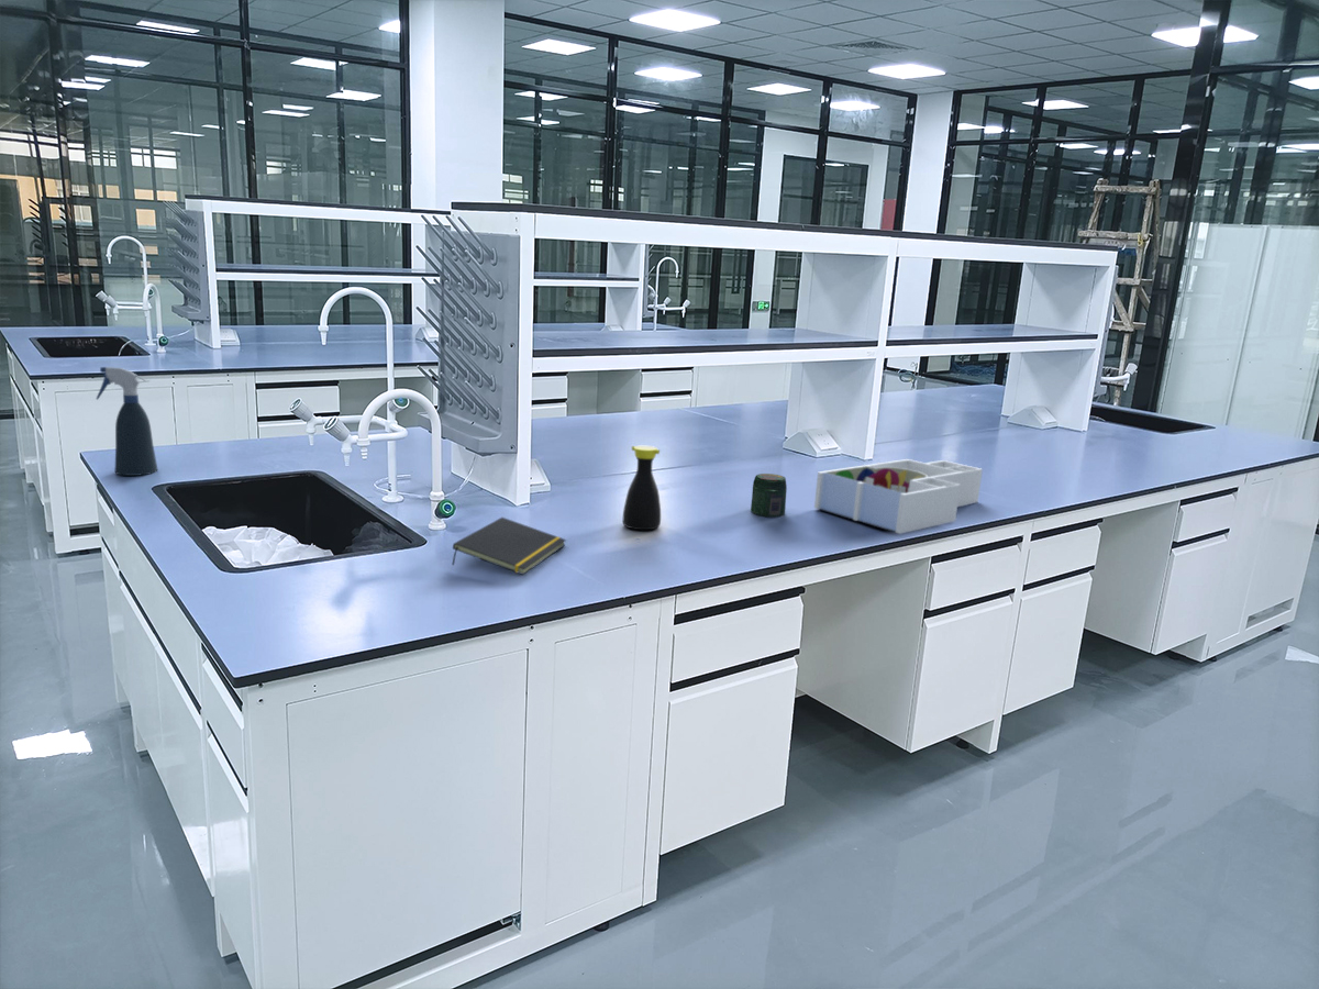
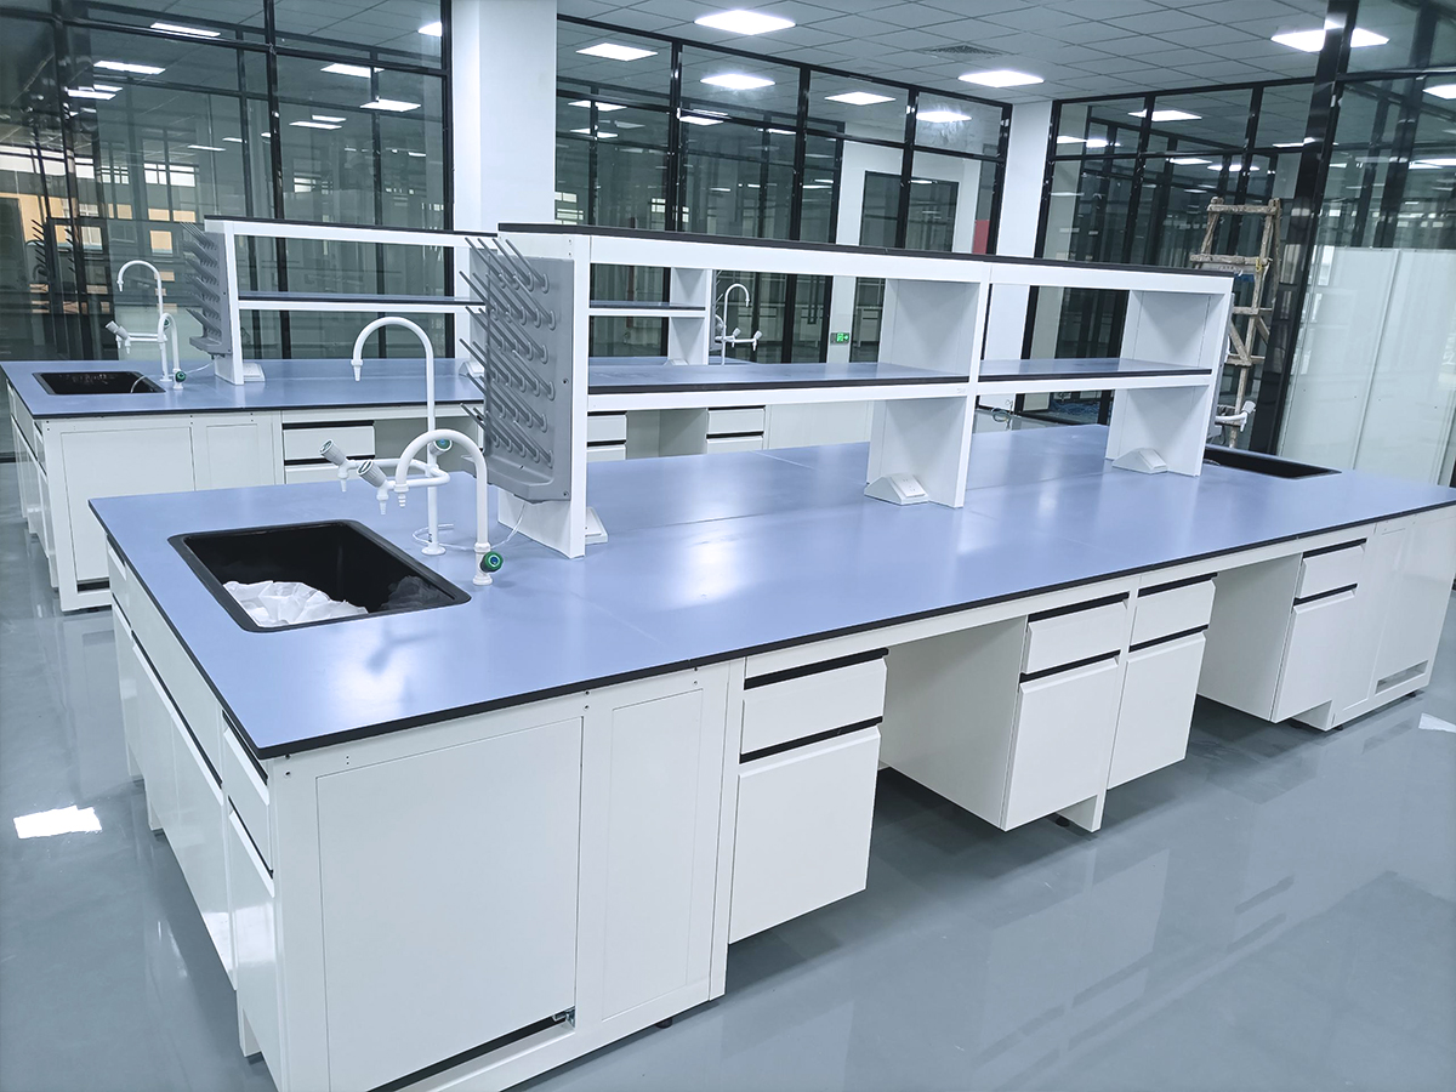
- desk organizer (913, 491)
- spray bottle (129, 420)
- notepad (511, 544)
- bottle (643, 487)
- jar (768, 494)
